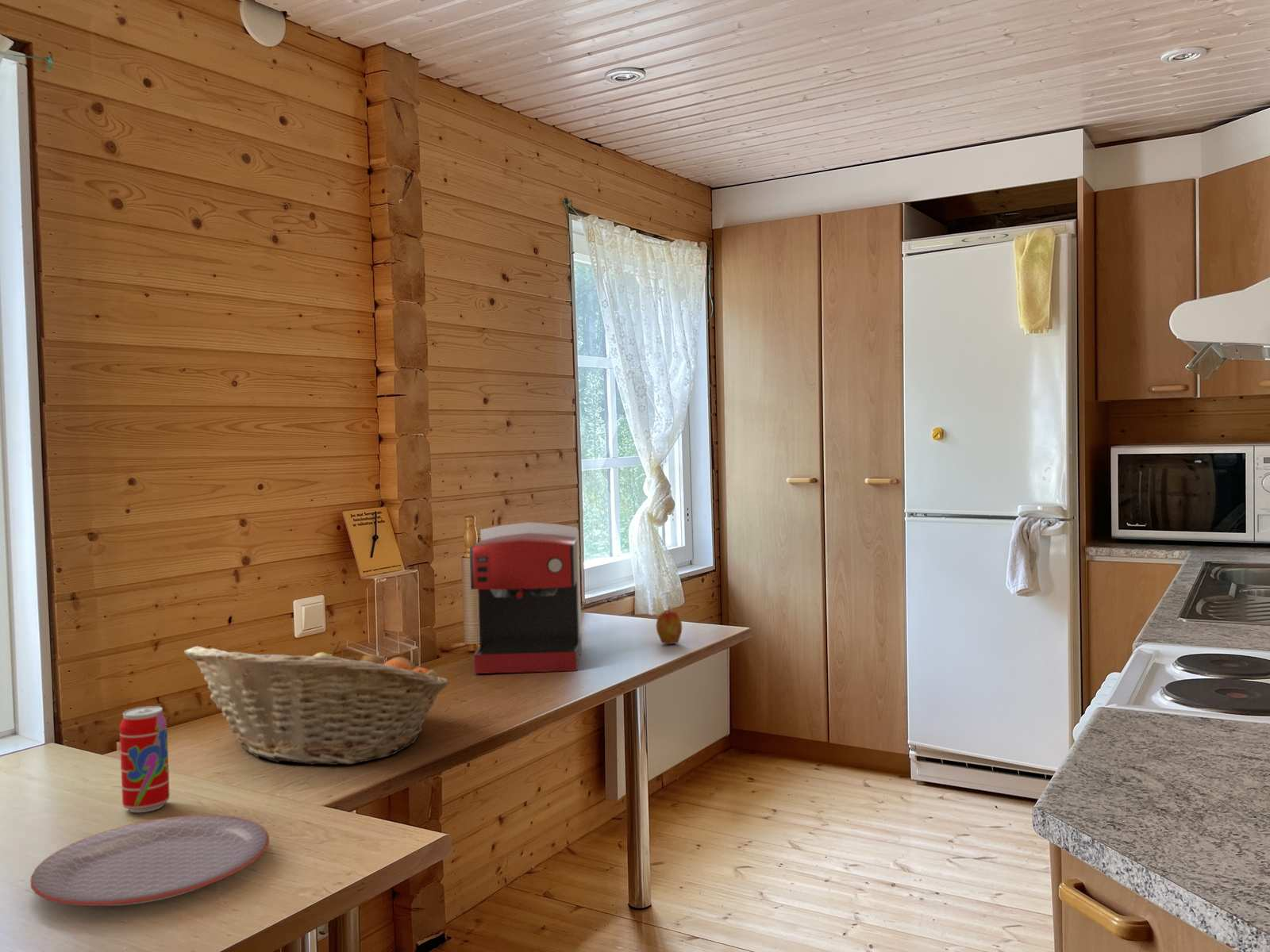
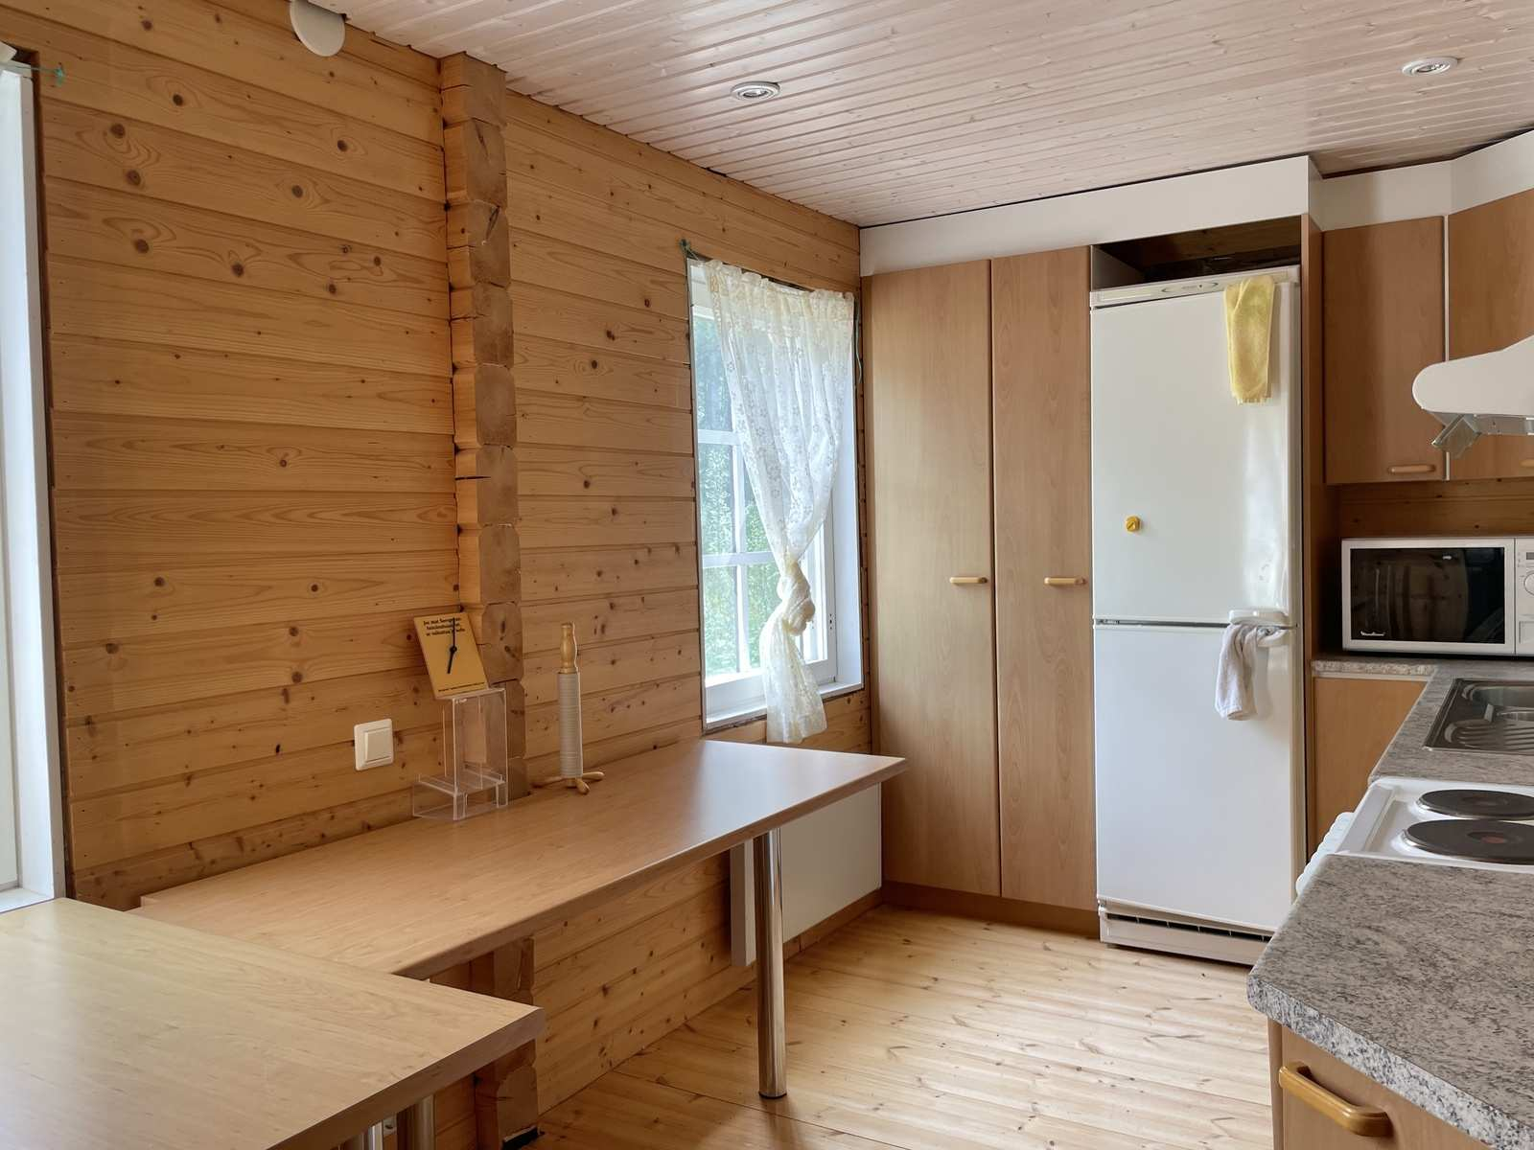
- plate (156, 862)
- fruit basket (318, 689)
- beverage can (144, 758)
- apple (668, 624)
- coffee maker (526, 594)
